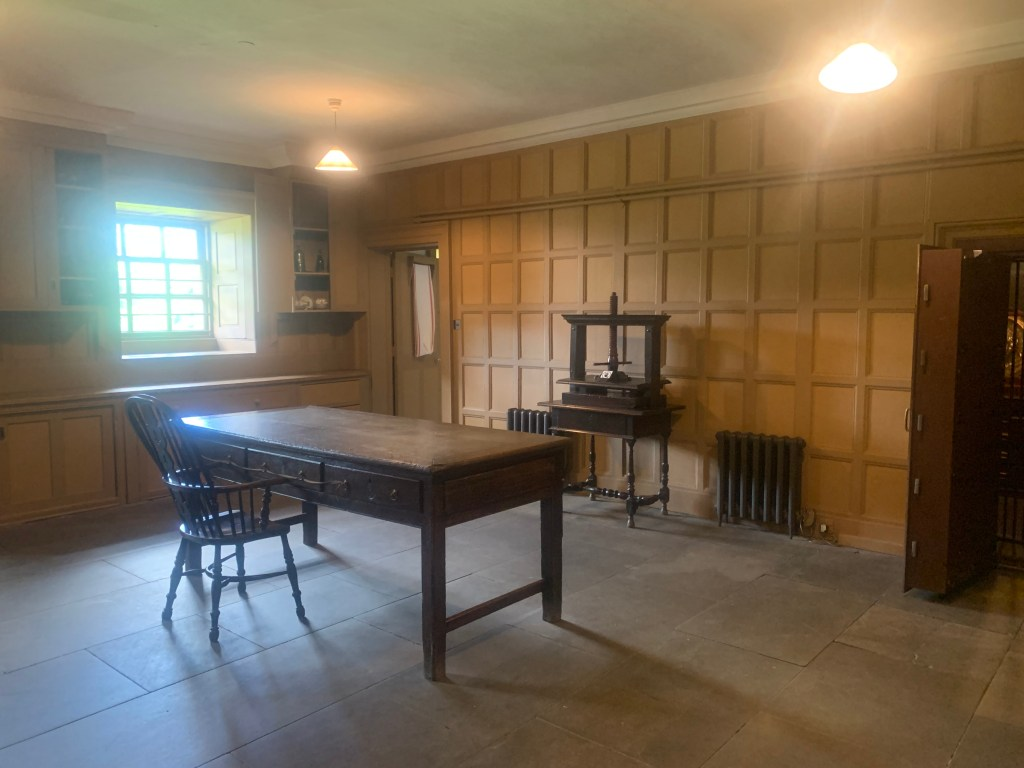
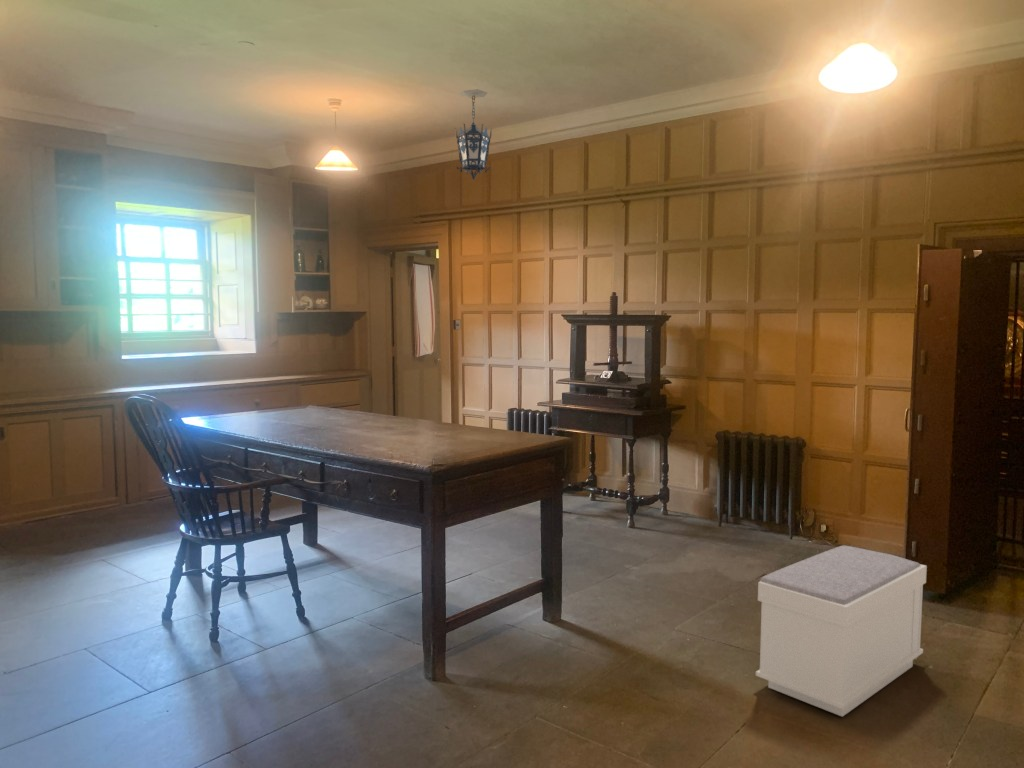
+ bench (842, 621)
+ hanging lantern (473, 137)
